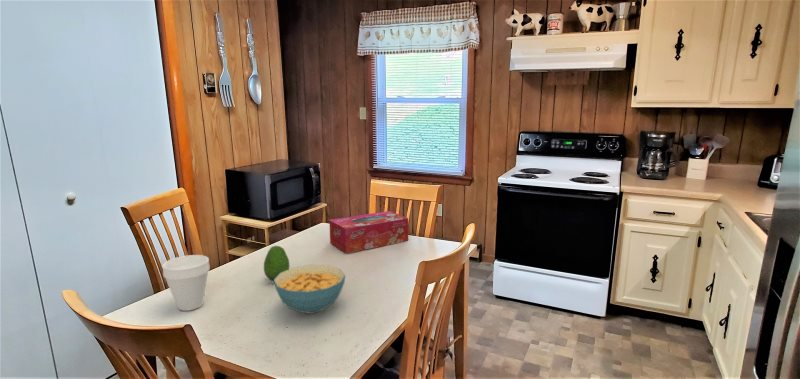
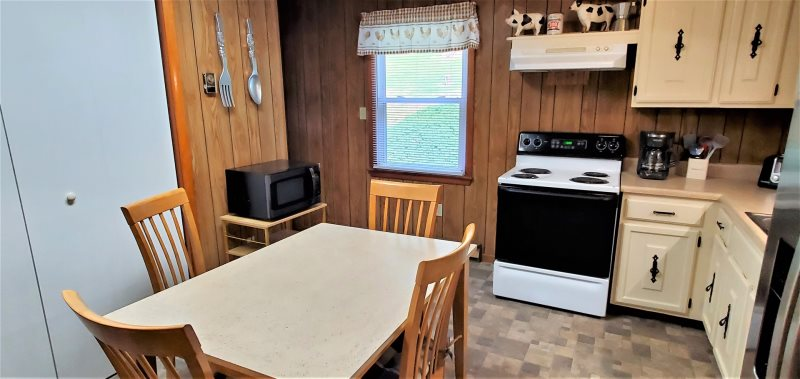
- fruit (276, 263)
- tissue box (369, 230)
- cereal bowl (310, 293)
- cup (188, 283)
